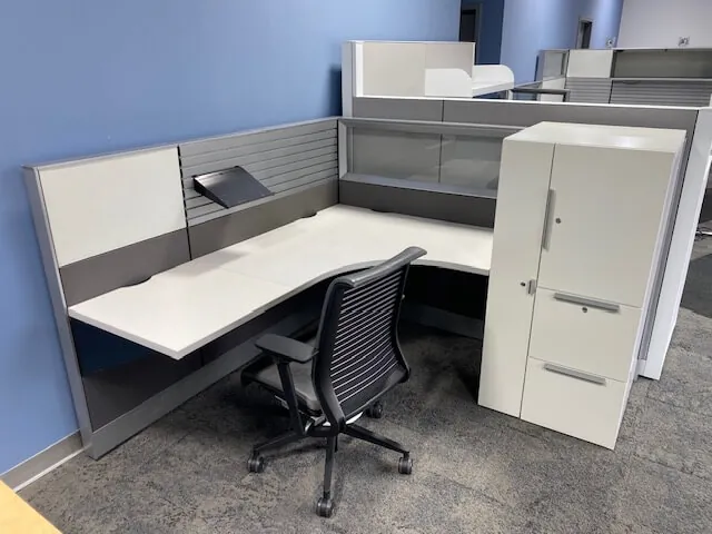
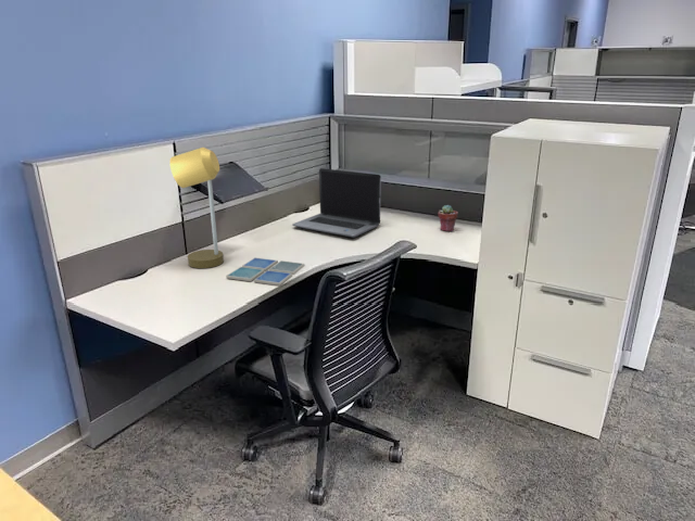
+ desk lamp (210, 206)
+ laptop computer (336, 201)
+ potted succulent (447, 217)
+ drink coaster (266, 269)
